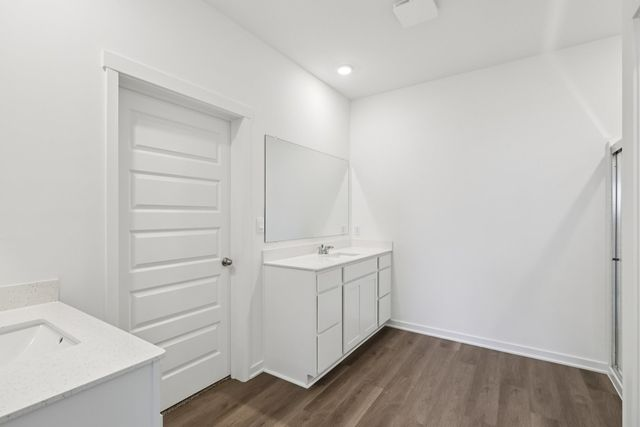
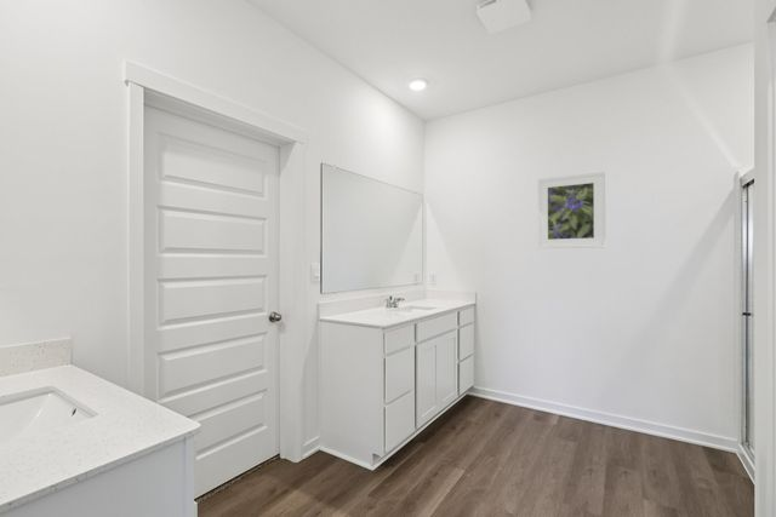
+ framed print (570, 212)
